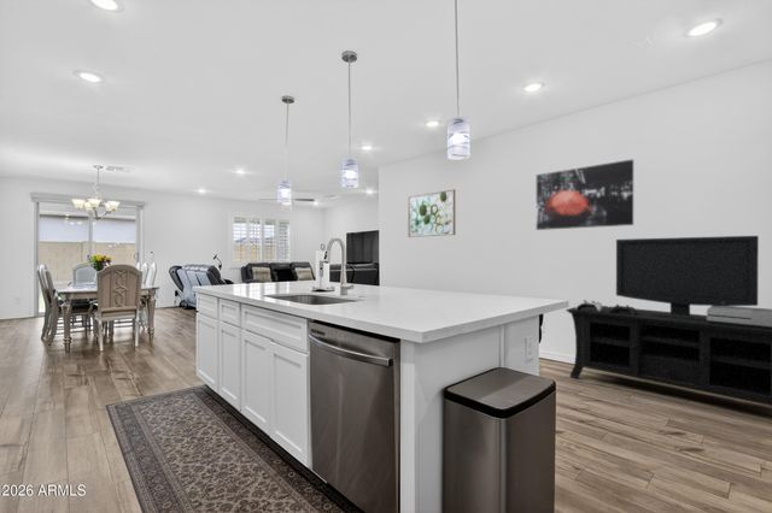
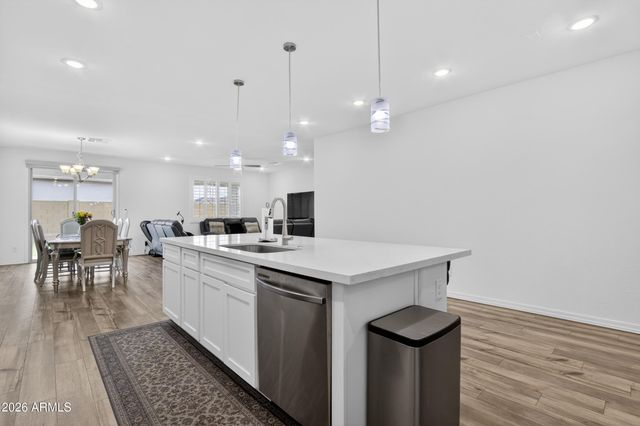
- wall art (580, 197)
- wall art (429, 214)
- media console (672, 314)
